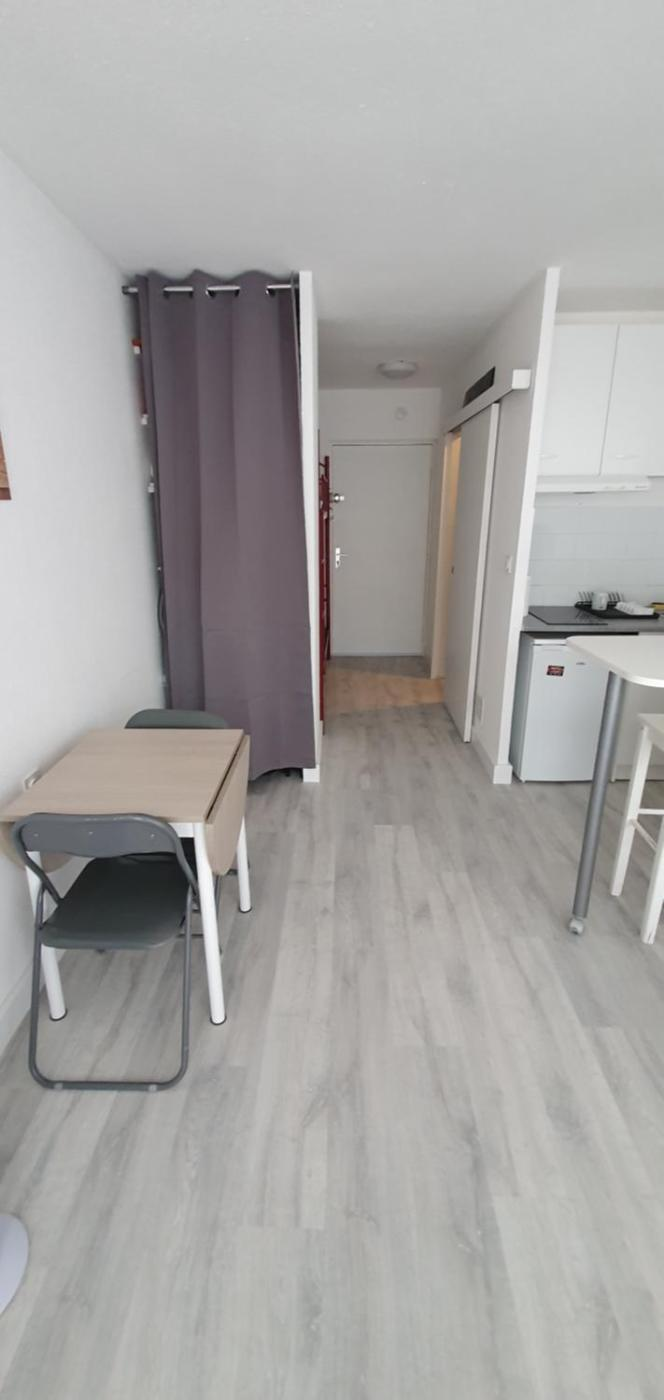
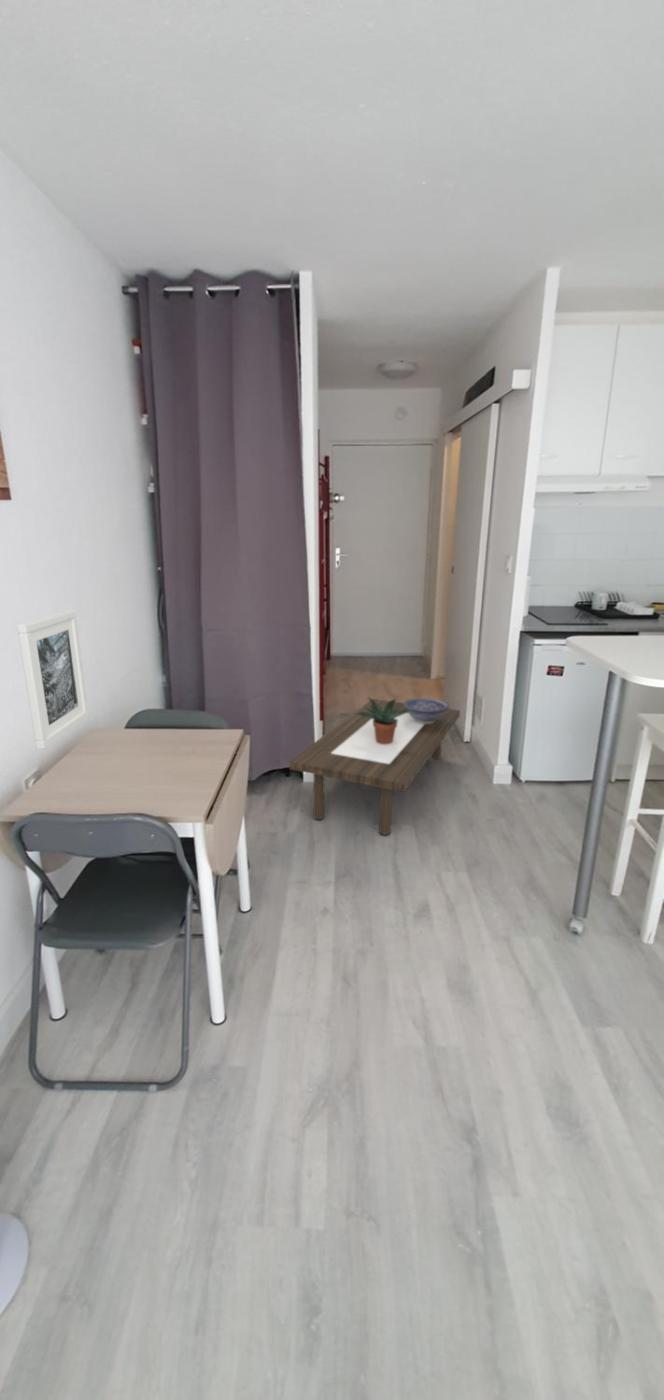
+ coffee table (384, 758)
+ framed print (57, 675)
+ decorative bowl (425, 712)
+ potted plant (385, 717)
